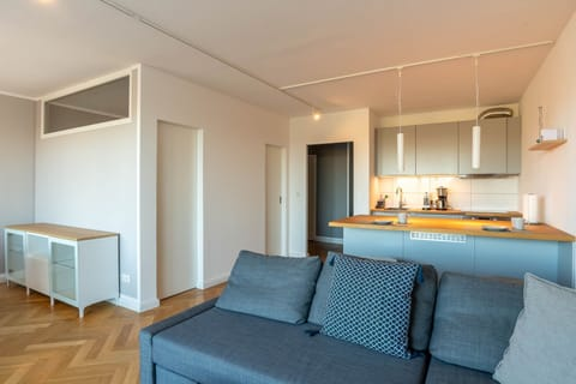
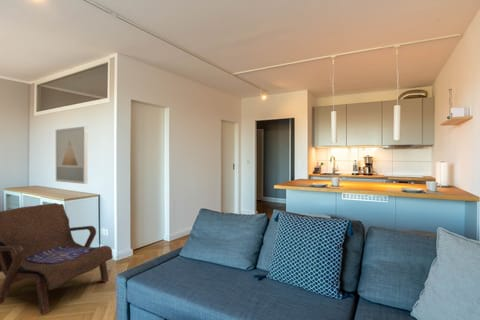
+ wall art (70, 155)
+ armchair (54, 248)
